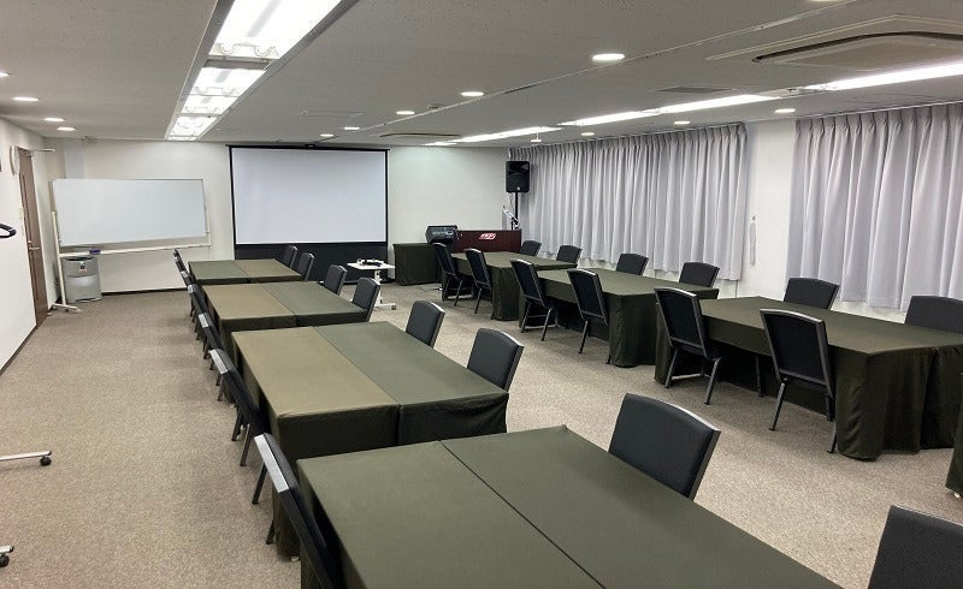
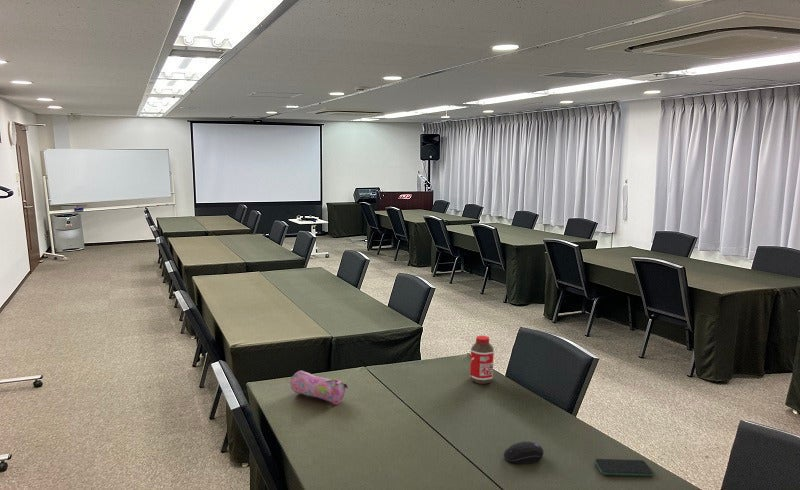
+ pencil case (318, 386)
+ computer mouse (523, 451)
+ smartphone (623, 467)
+ bottle (482, 358)
